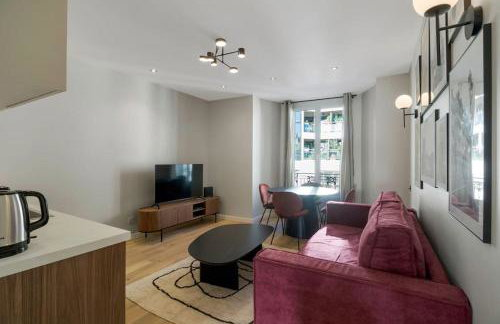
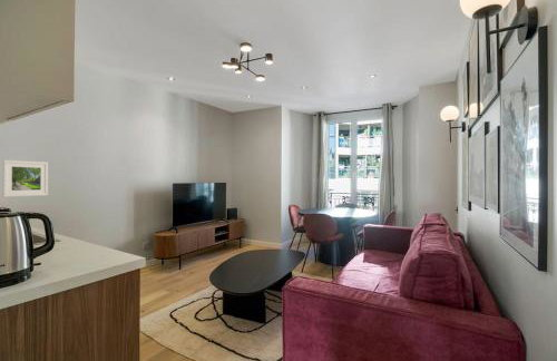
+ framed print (26, 178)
